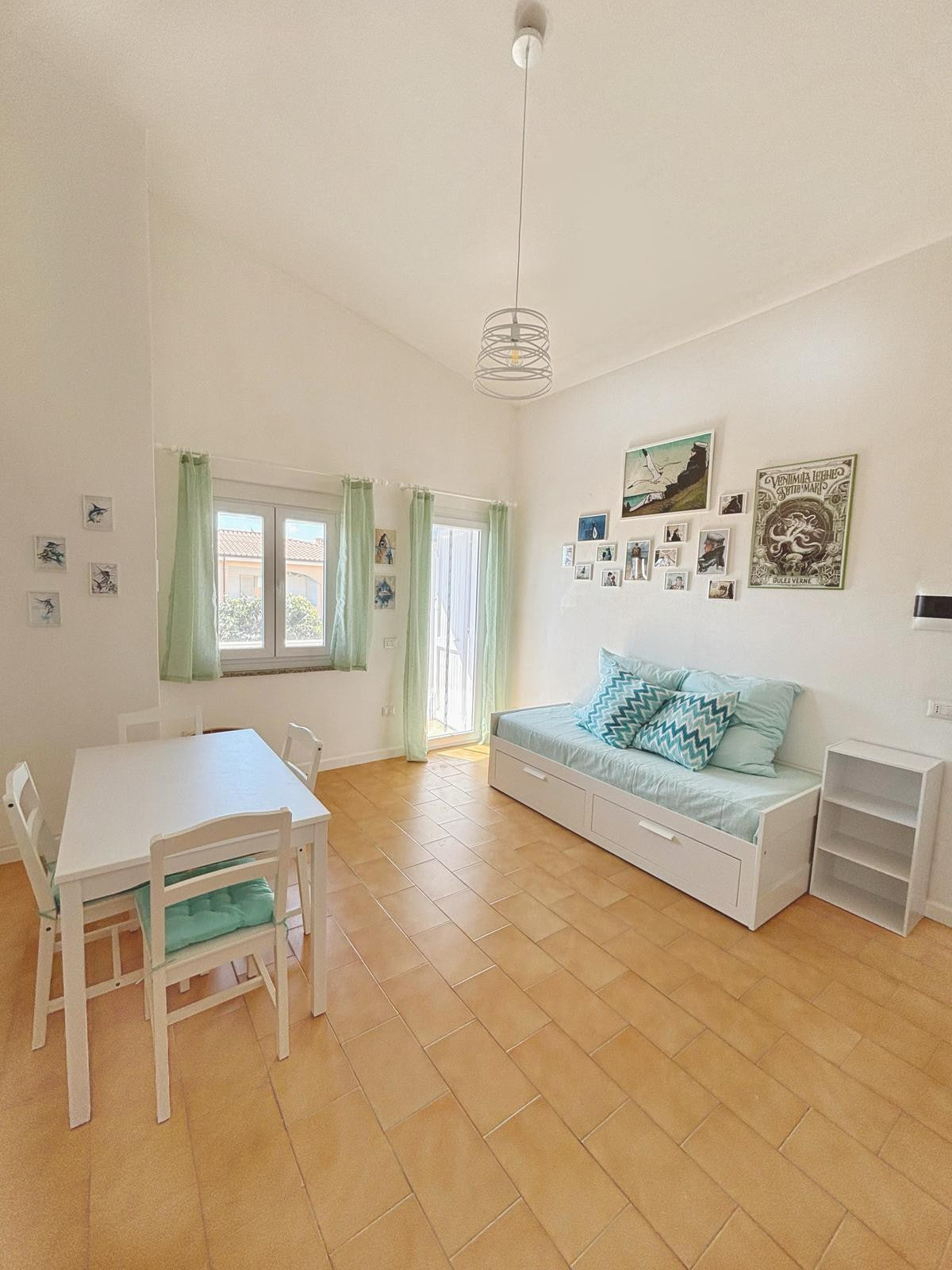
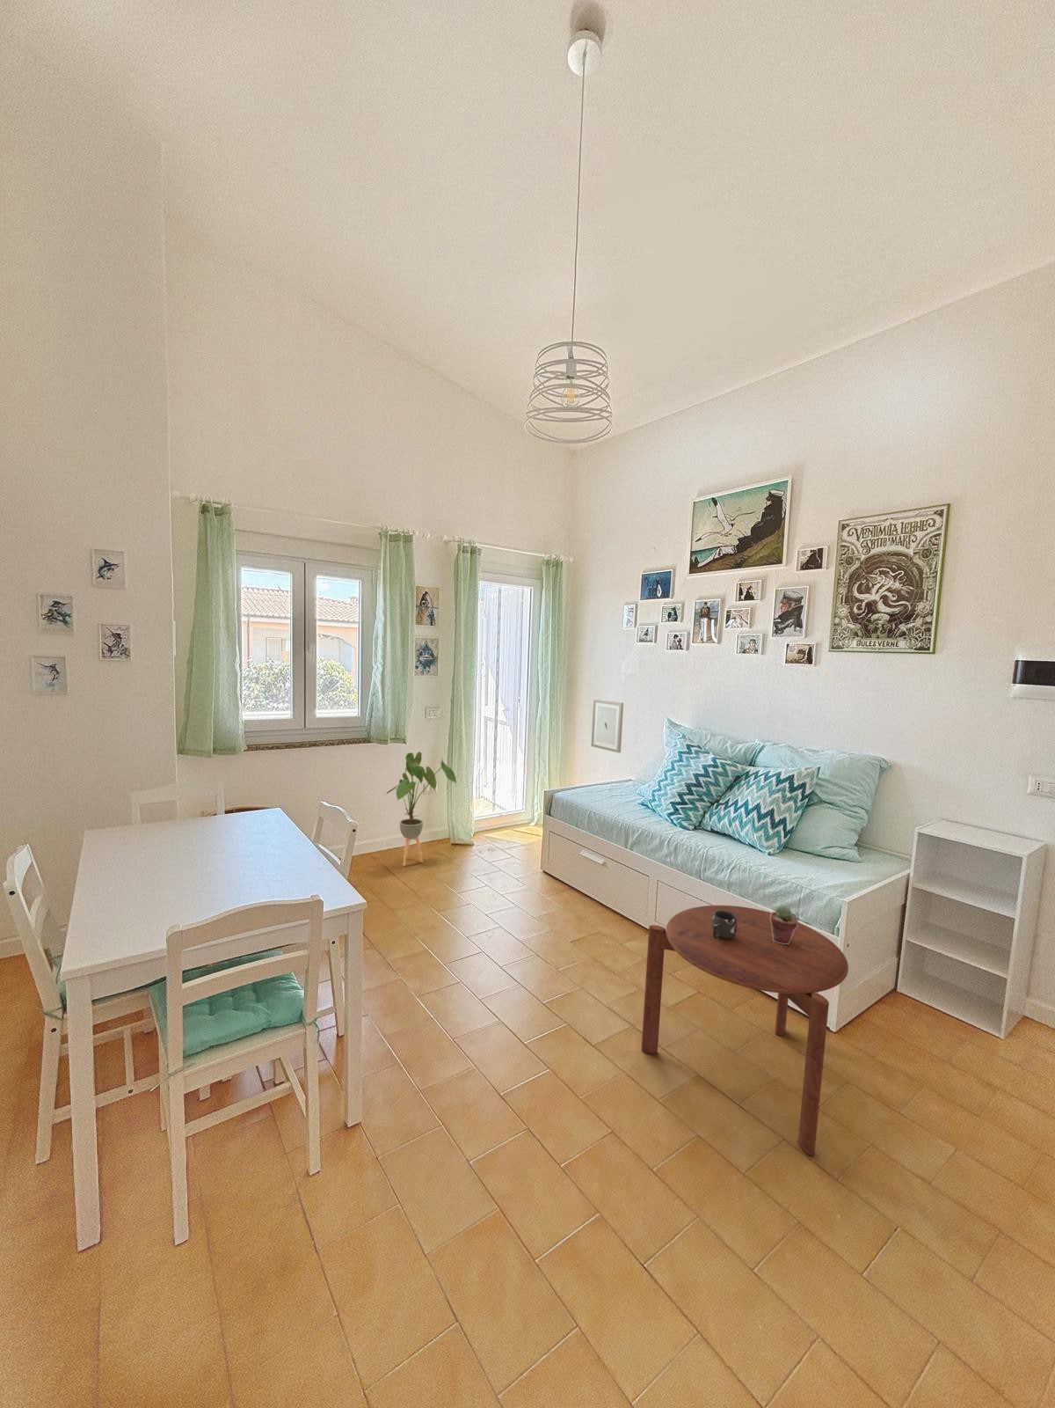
+ side table (752, 988)
+ potted succulent (783, 924)
+ mug (721, 927)
+ house plant (414, 807)
+ wall art (606, 725)
